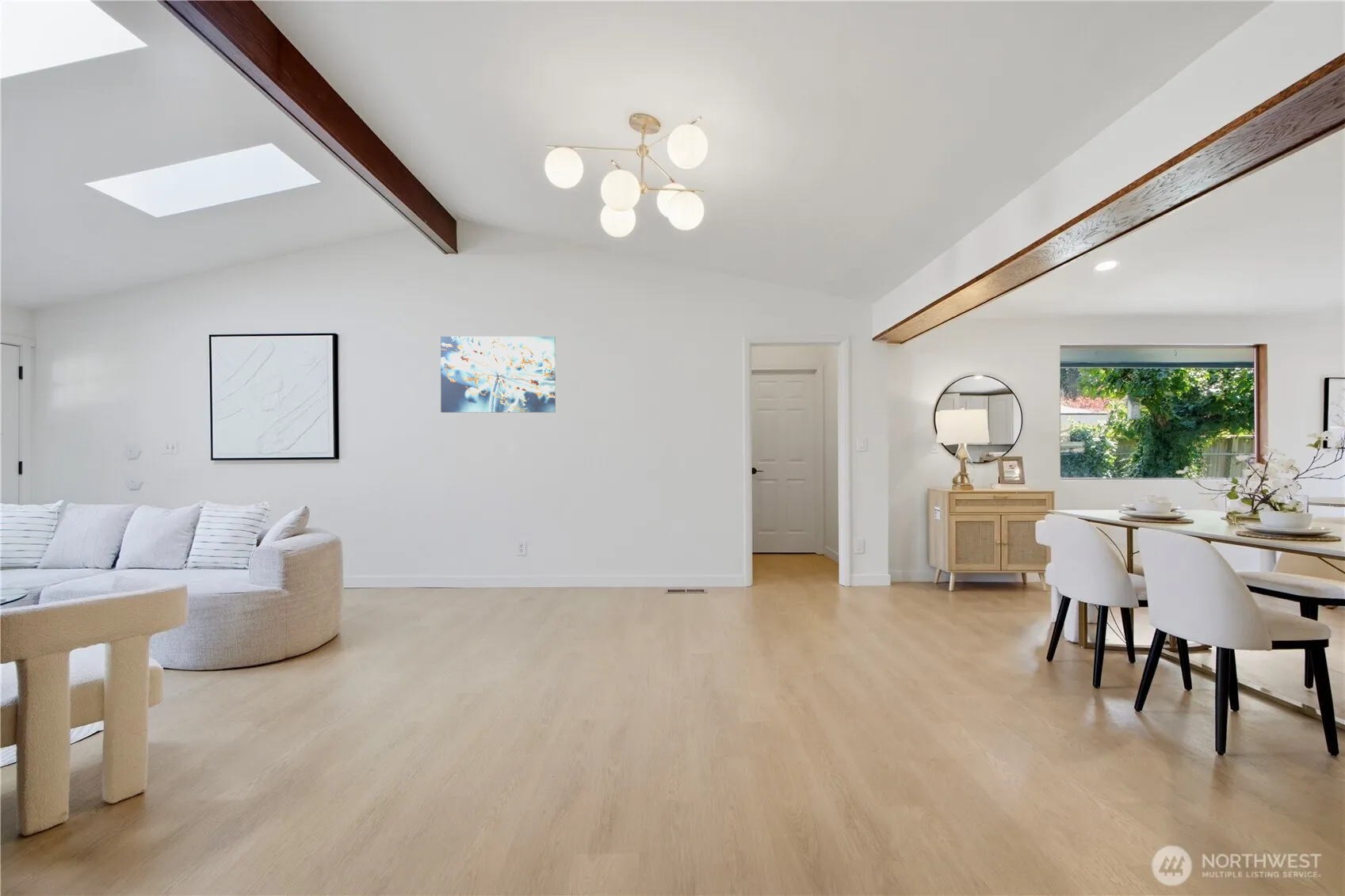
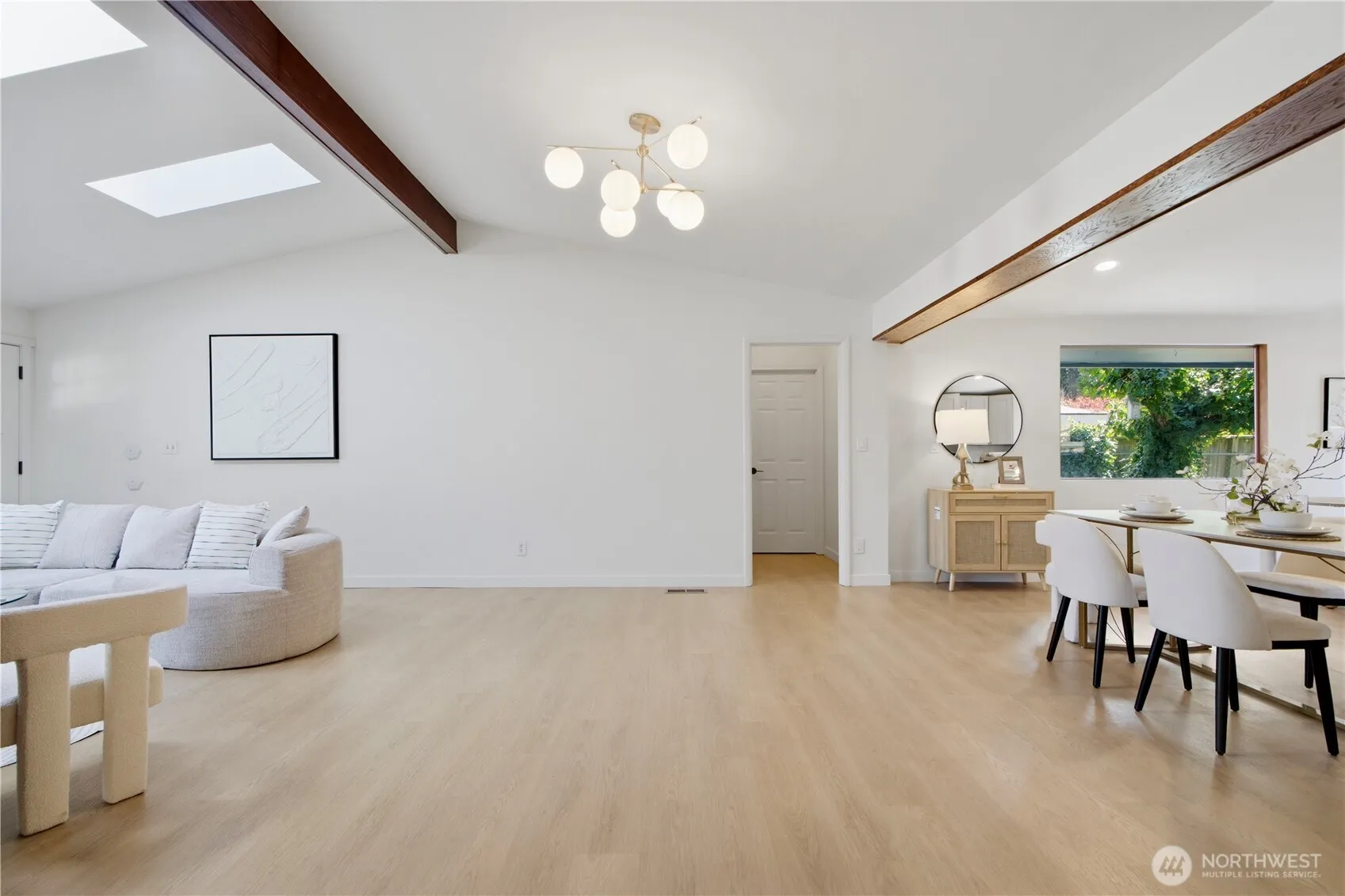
- wall art (498, 374)
